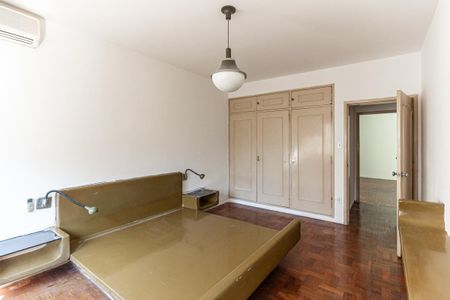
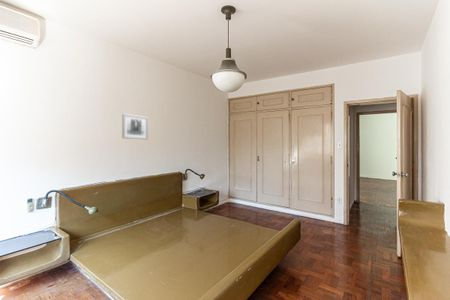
+ wall art (135, 127)
